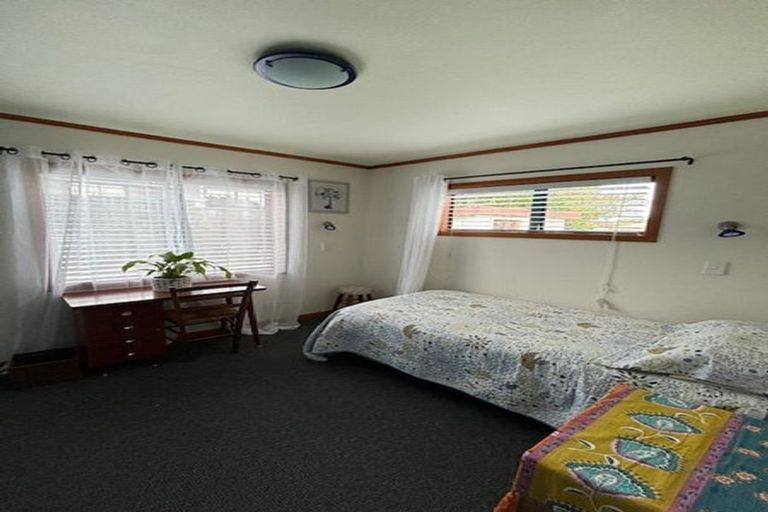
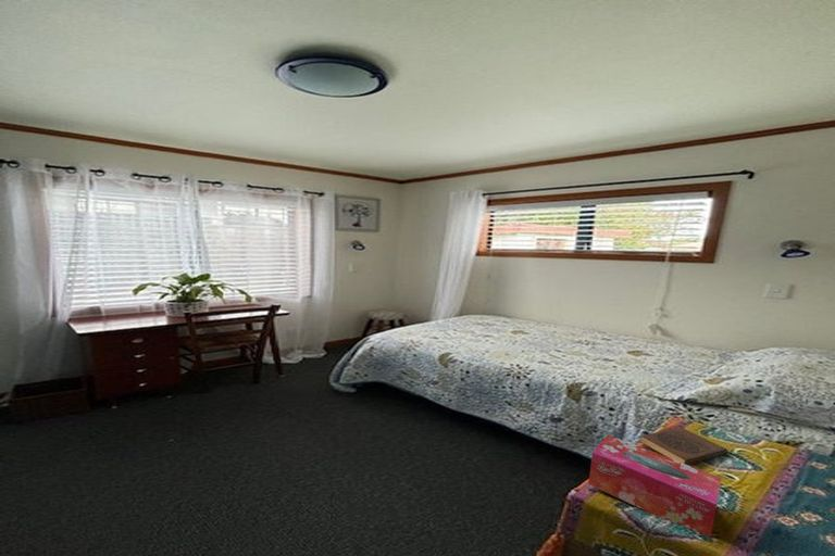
+ tissue box (651, 480)
+ book (683, 445)
